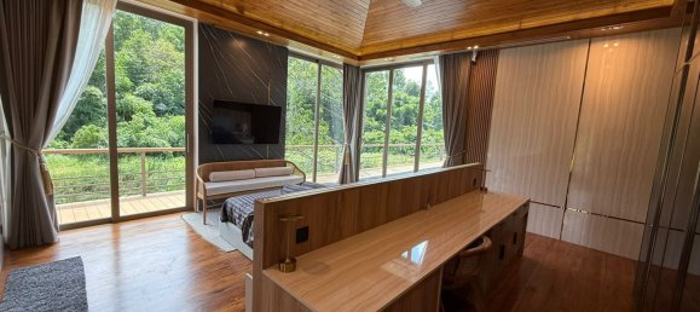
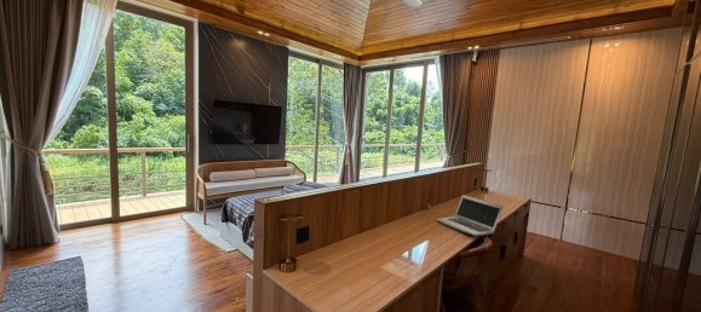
+ laptop (467, 213)
